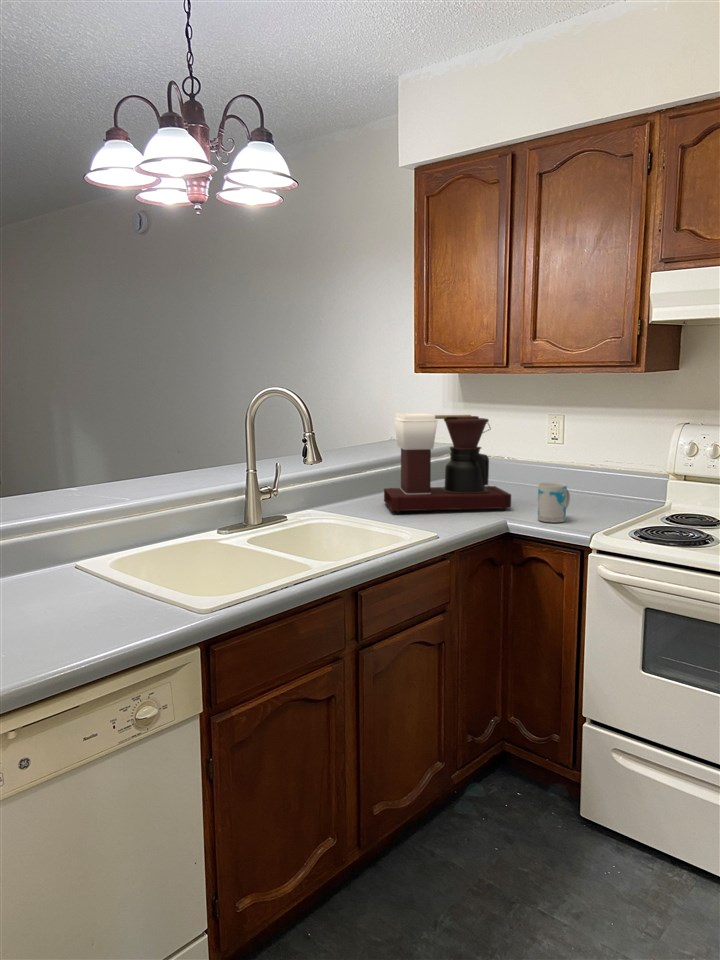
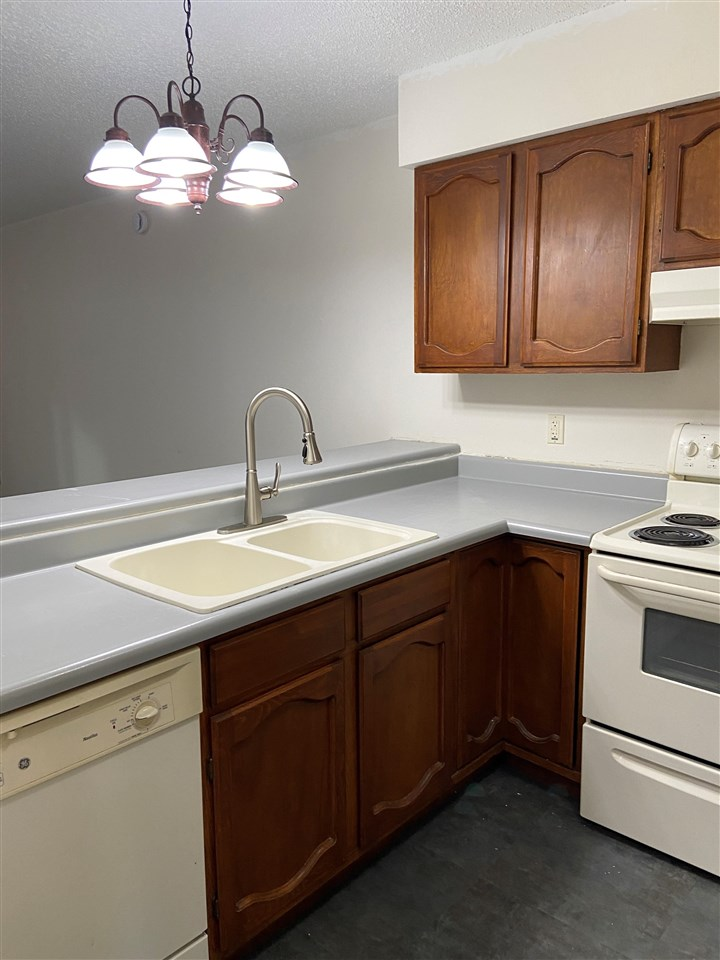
- mug (556, 501)
- coffee maker (448, 462)
